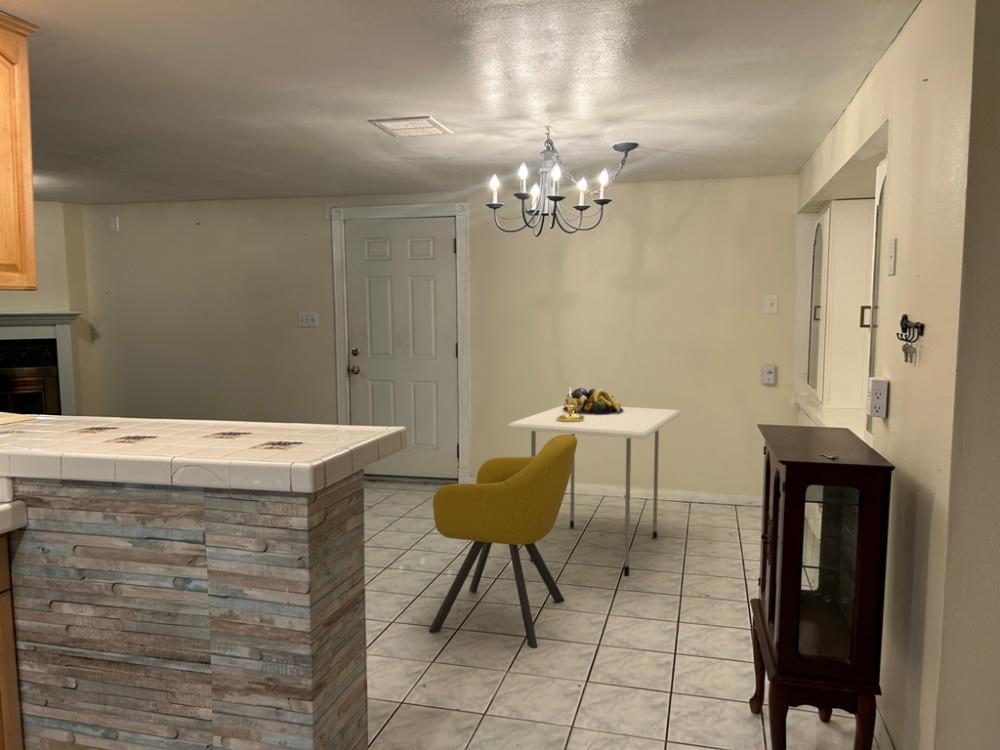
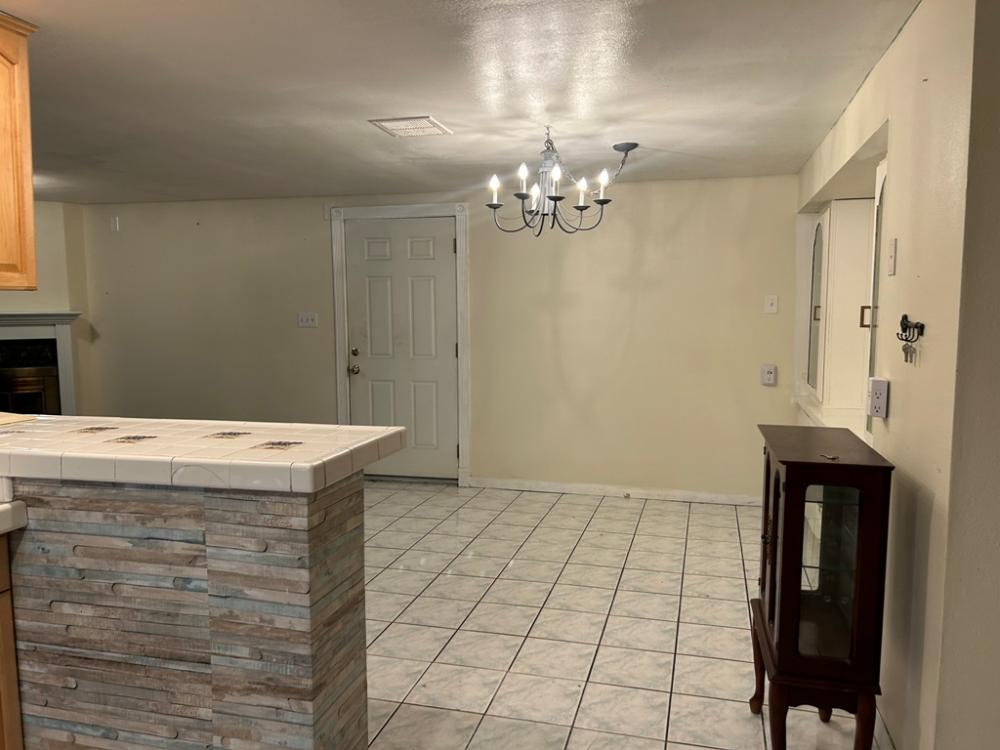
- candle holder (571, 402)
- chair (510, 525)
- dining table (573, 482)
- fruit bowl (593, 399)
